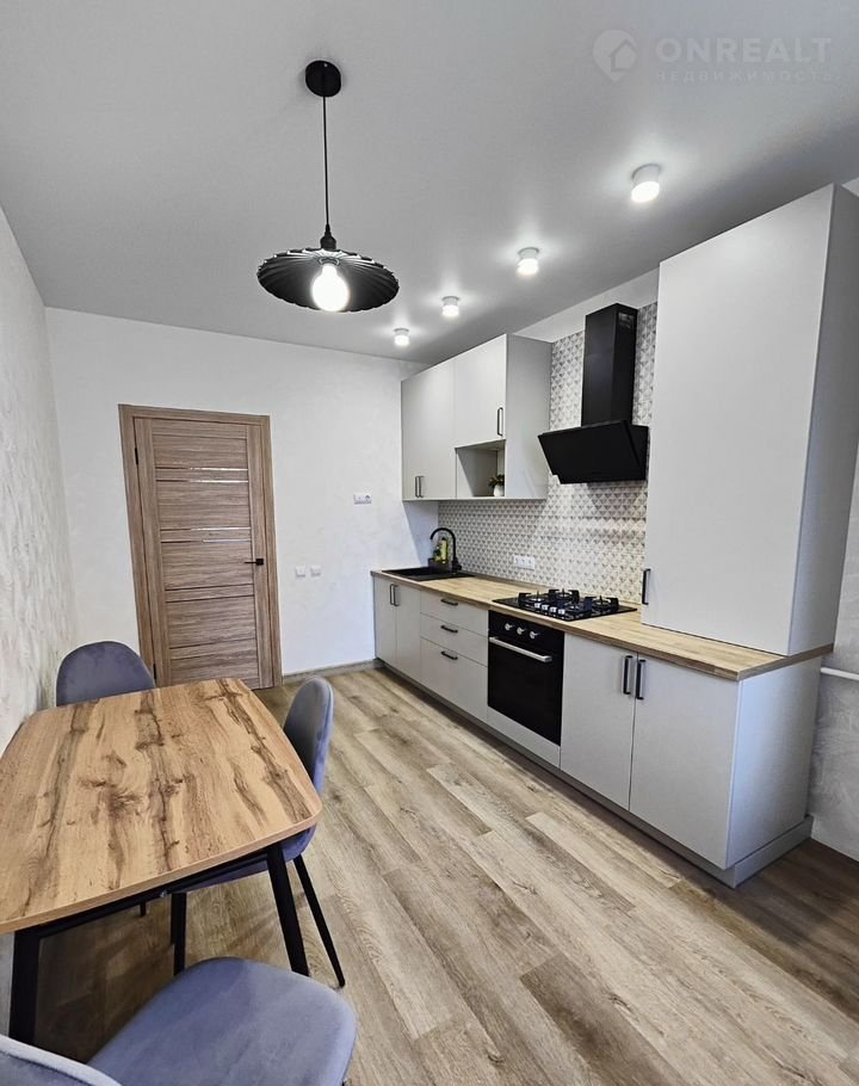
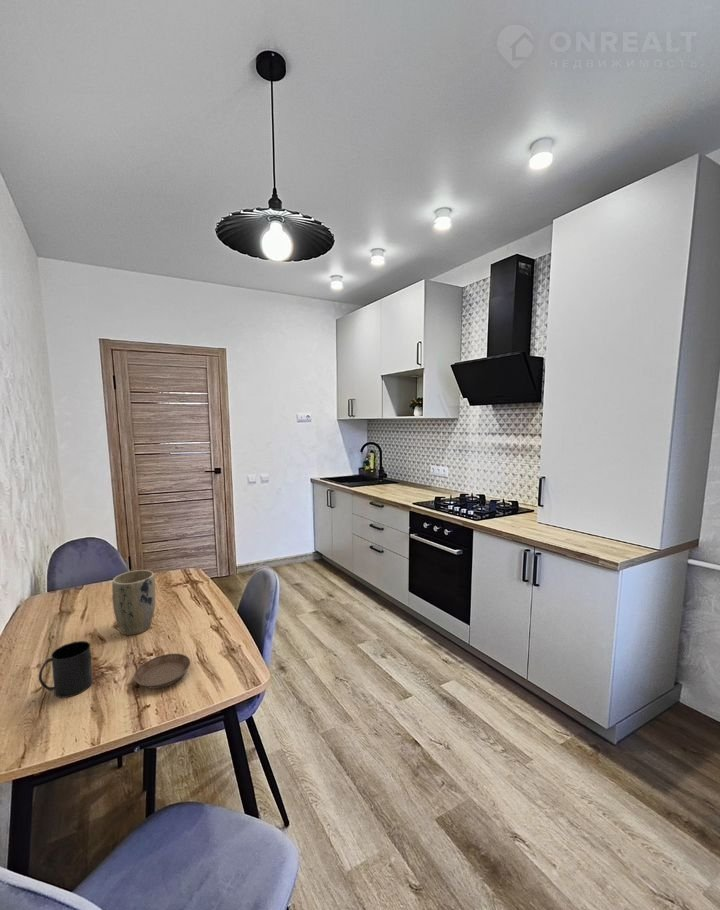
+ mug (66, 670)
+ plant pot (134, 602)
+ saucer (163, 672)
